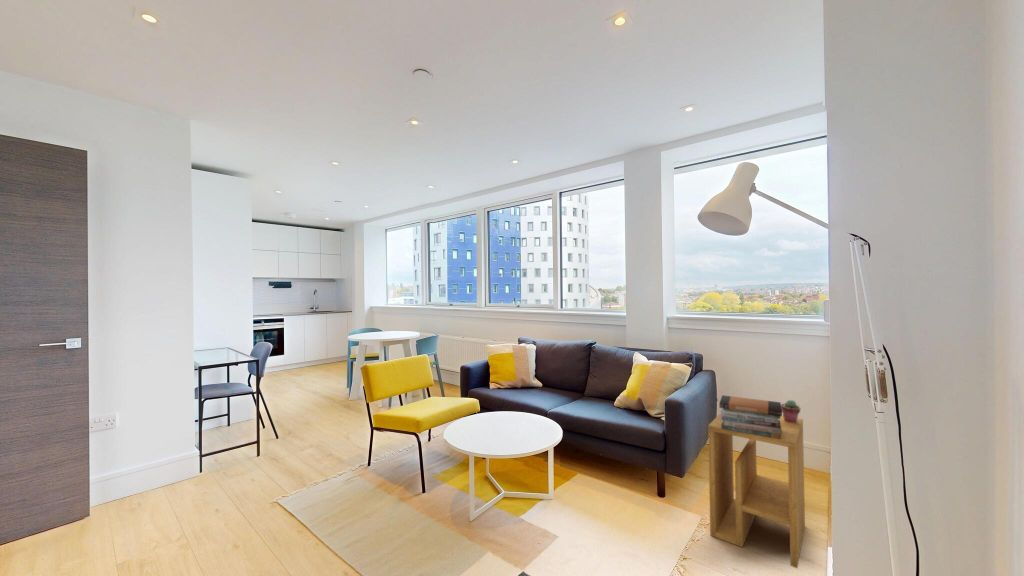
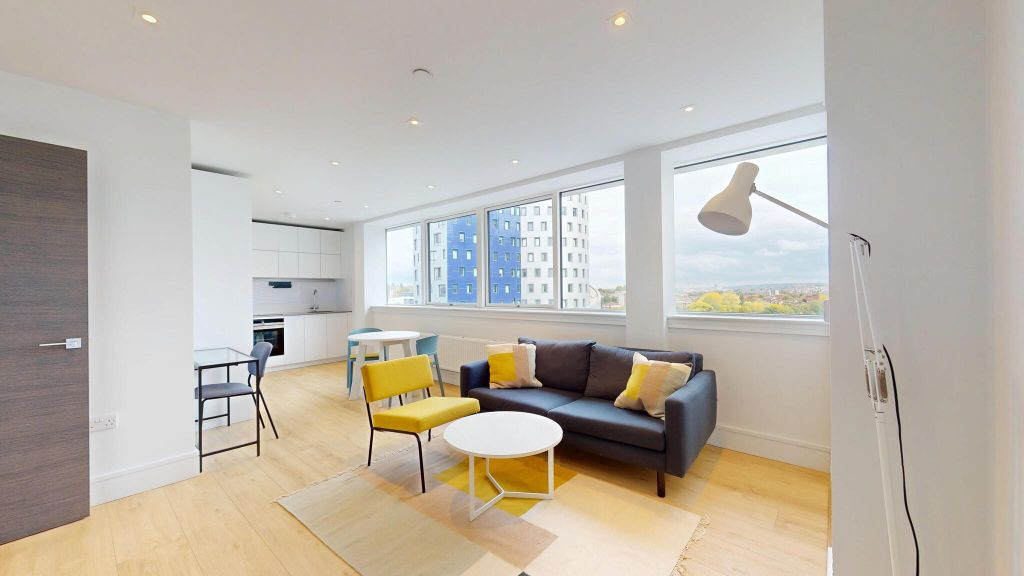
- side table (757, 476)
- potted succulent (790, 410)
- book stack (749, 415)
